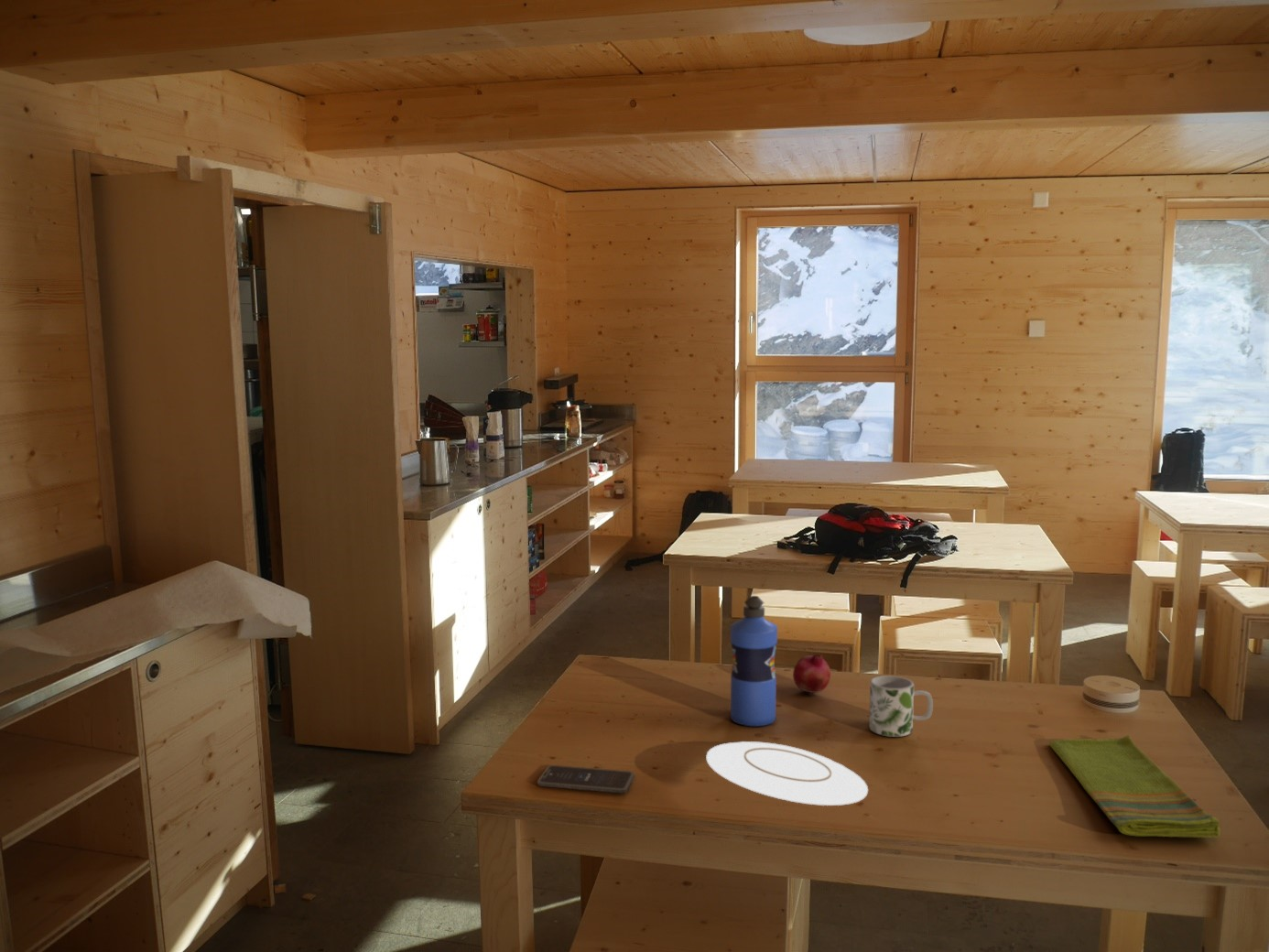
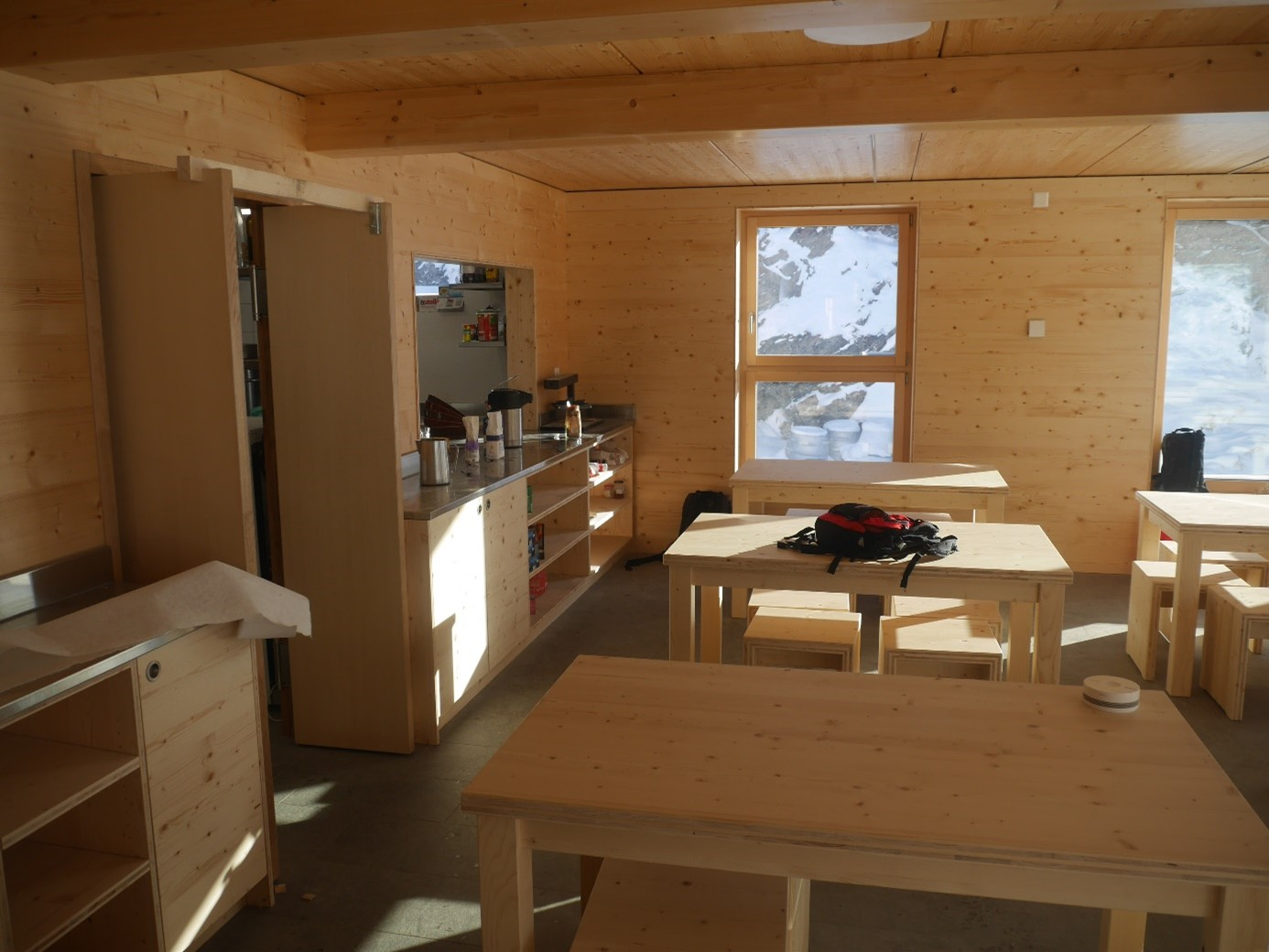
- water bottle (754, 657)
- mug (901, 706)
- smartphone (586, 778)
- fruit (811, 671)
- dish towel (1126, 780)
- plate (786, 770)
